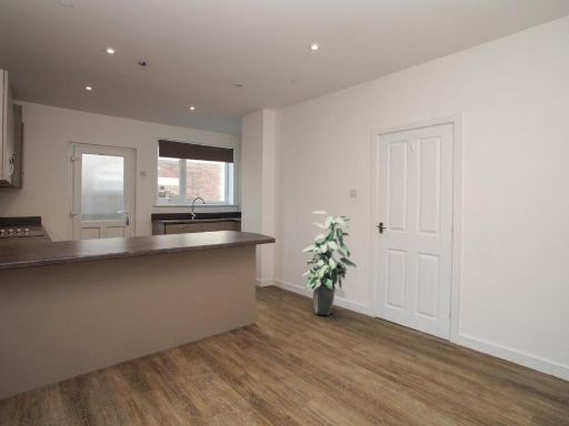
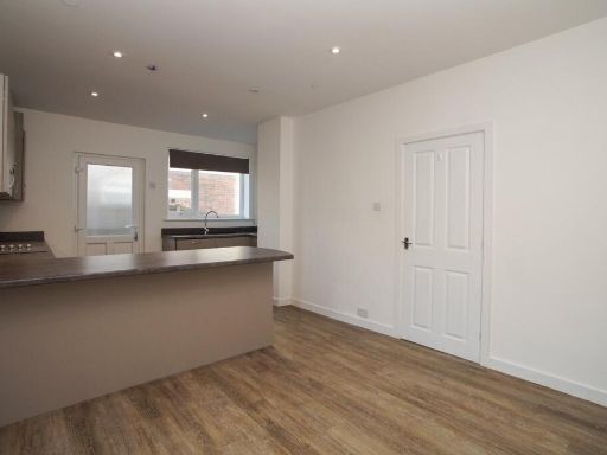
- indoor plant (326, 262)
